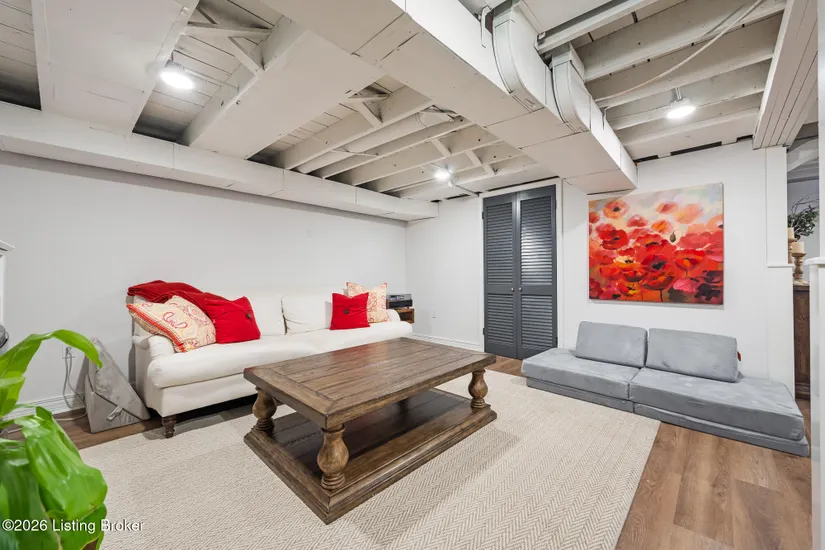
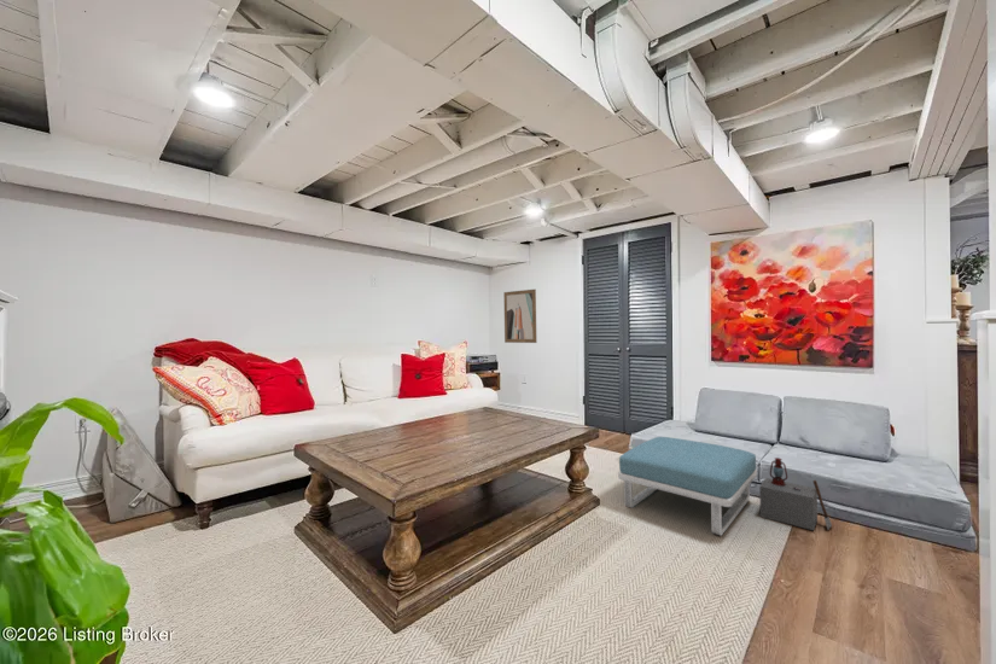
+ wall art (519, 316)
+ lantern (794, 490)
+ footstool (687, 474)
